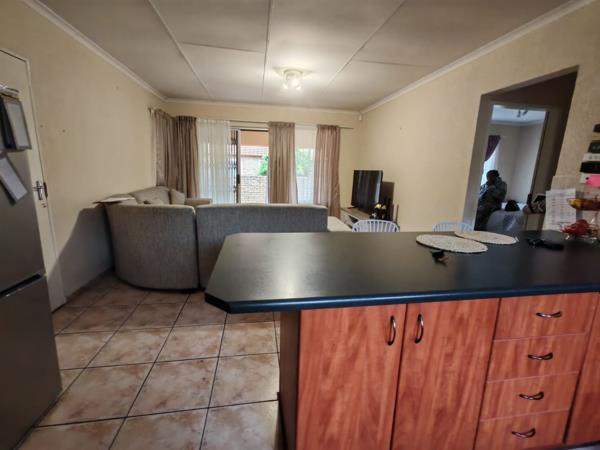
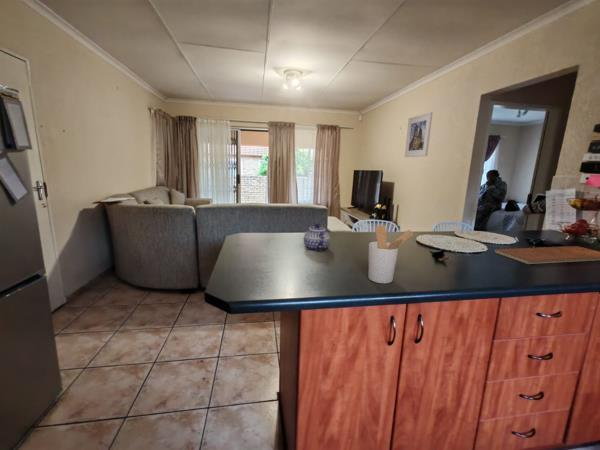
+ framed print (417, 136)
+ utensil holder (390, 254)
+ teapot (317, 235)
+ chopping board (554, 254)
